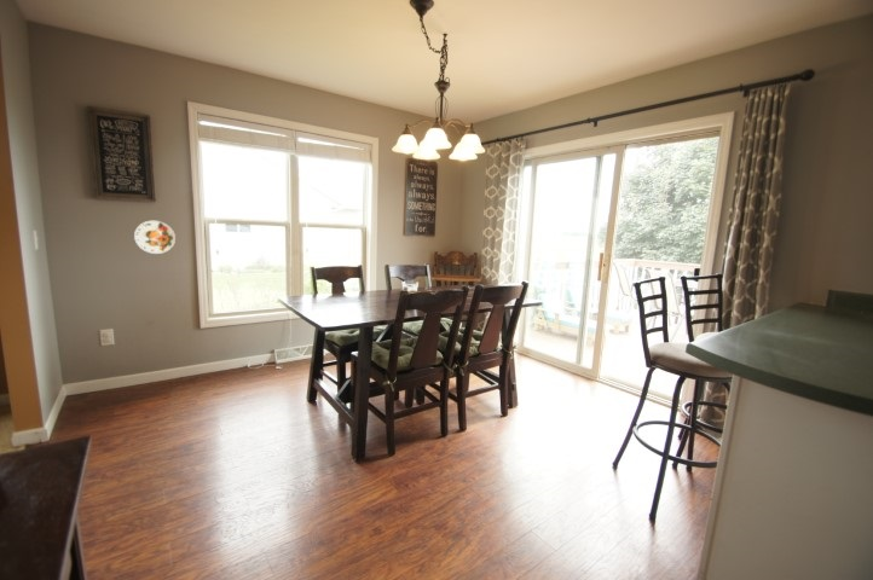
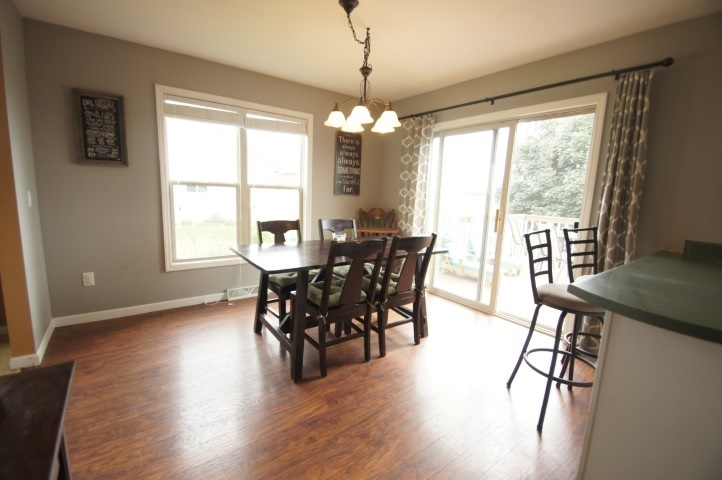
- decorative plate (155, 237)
